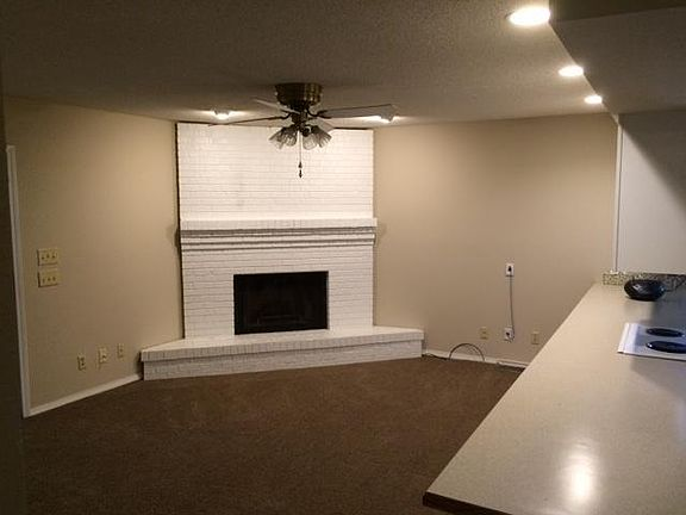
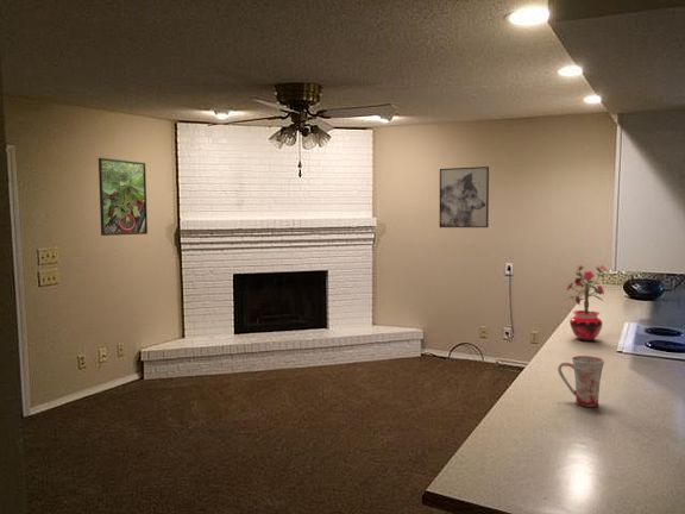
+ wall art (463, 198)
+ mug (579, 380)
+ potted plant (585, 301)
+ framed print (124, 198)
